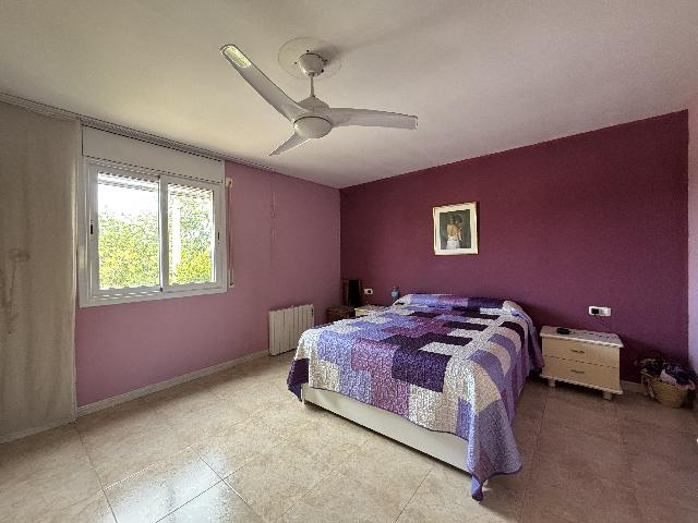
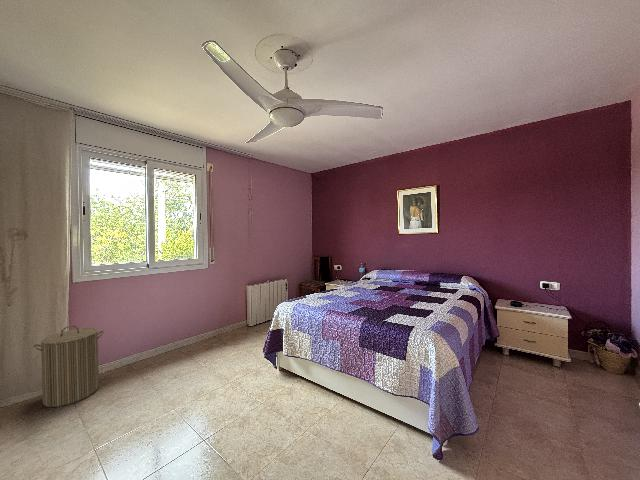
+ laundry hamper (71, 360)
